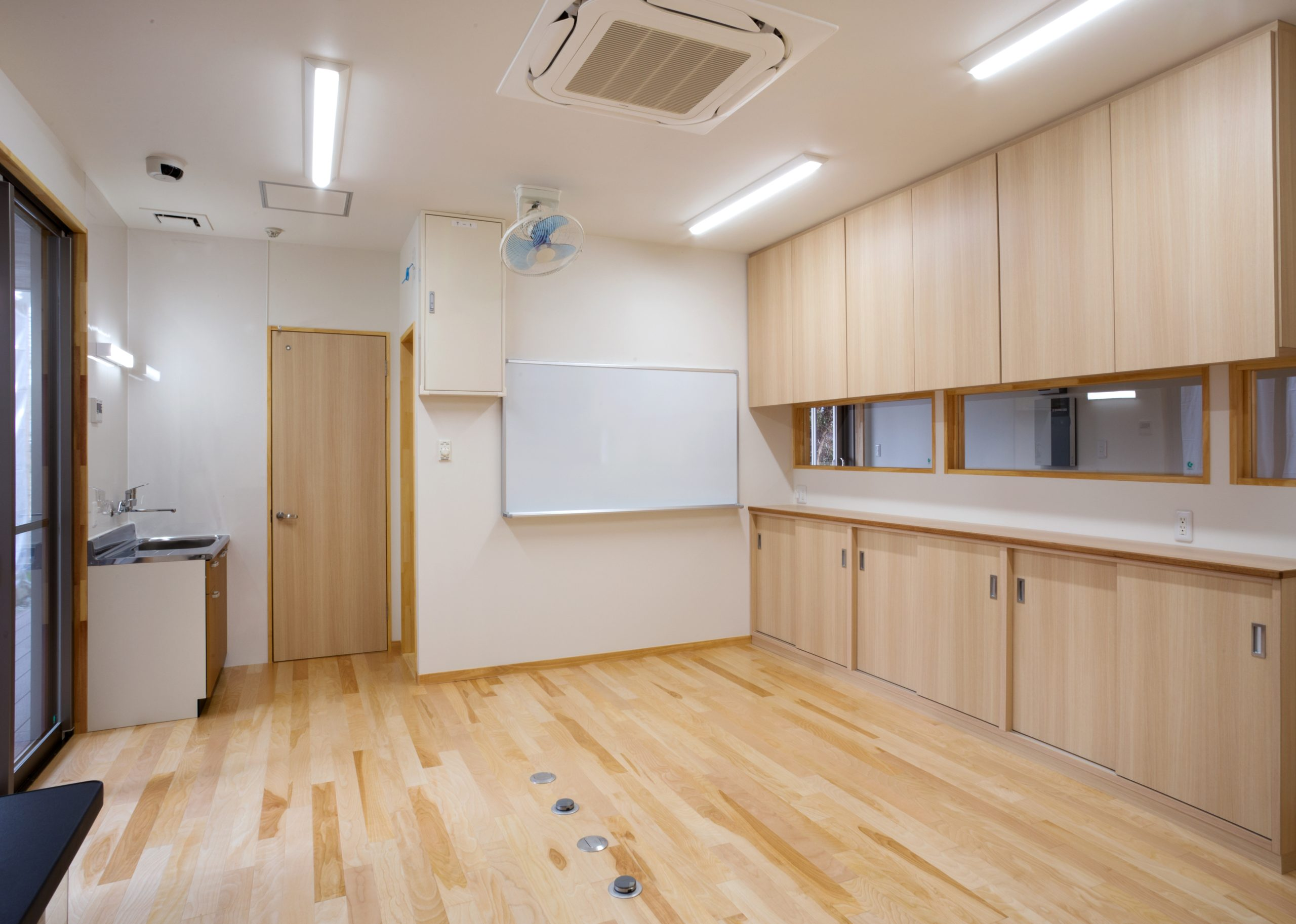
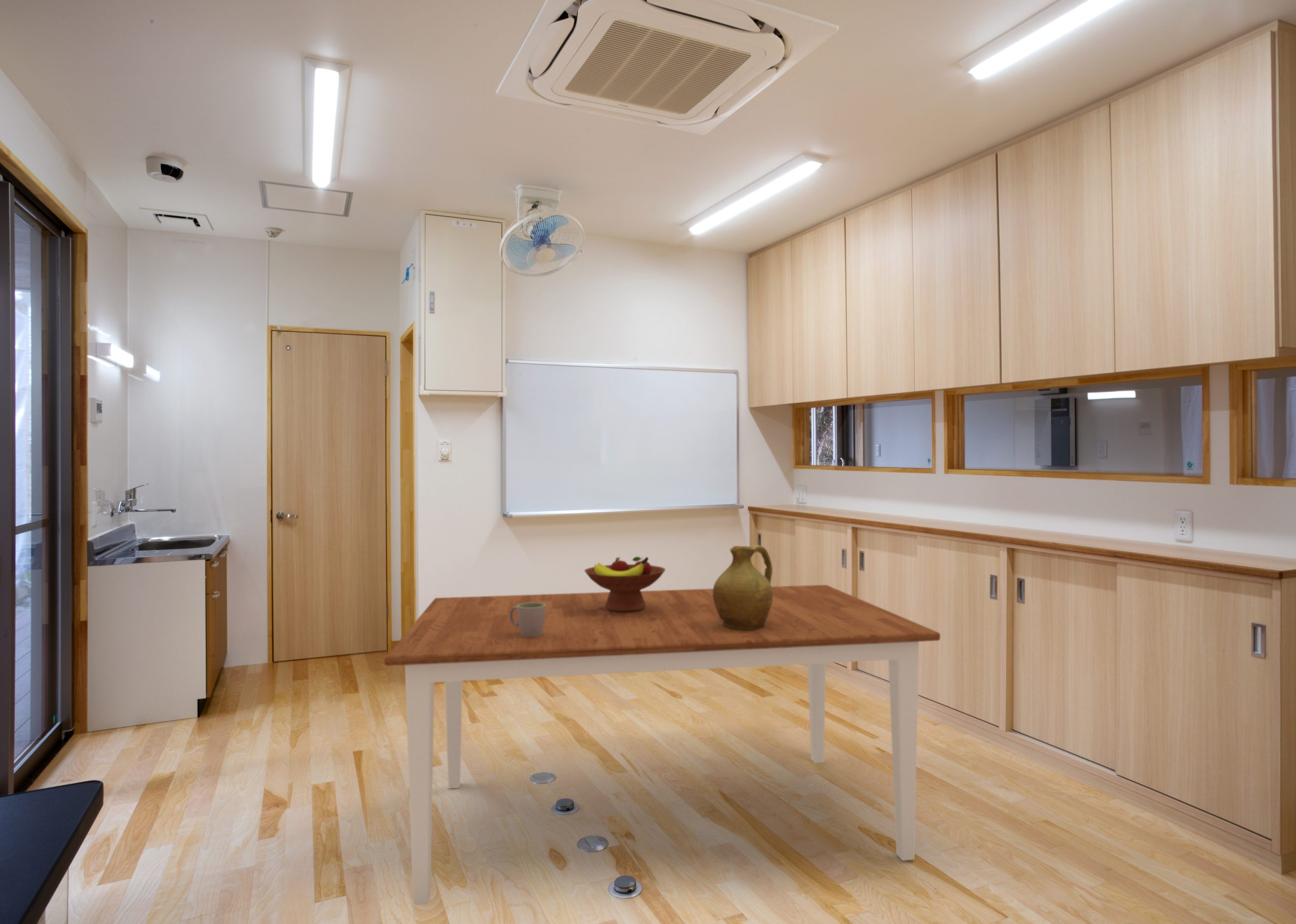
+ mug (526, 619)
+ pitcher (743, 585)
+ fruit bowl (625, 581)
+ dining table (649, 671)
